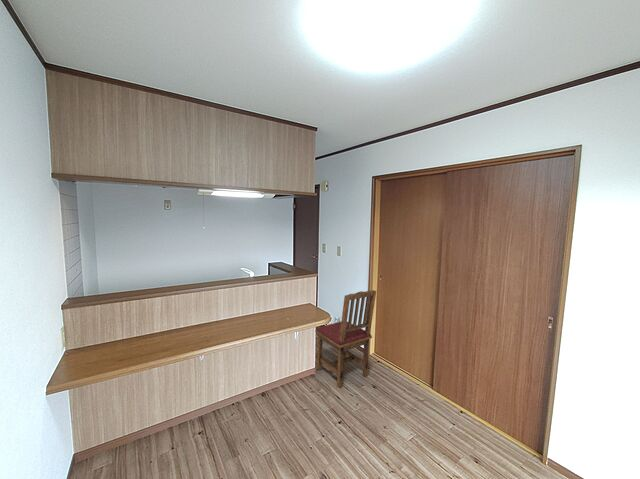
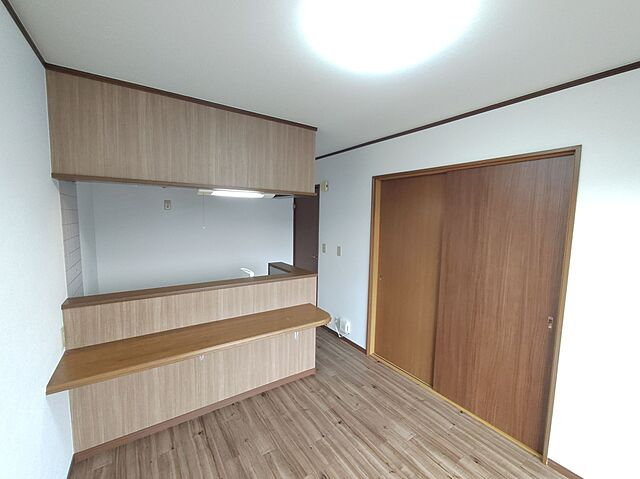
- dining chair (344, 330)
